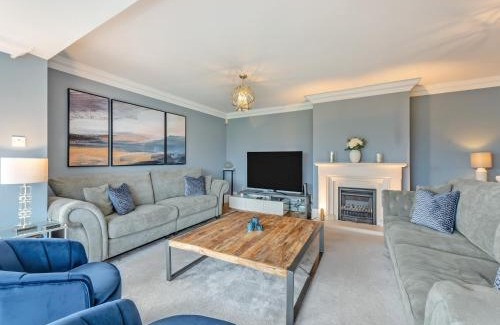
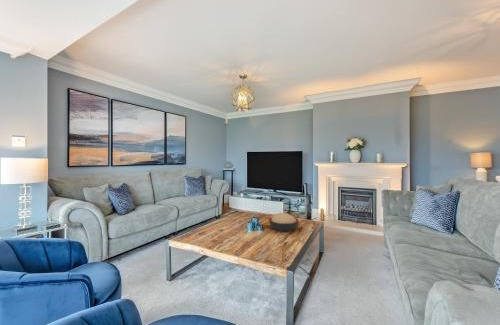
+ decorative bowl (283, 220)
